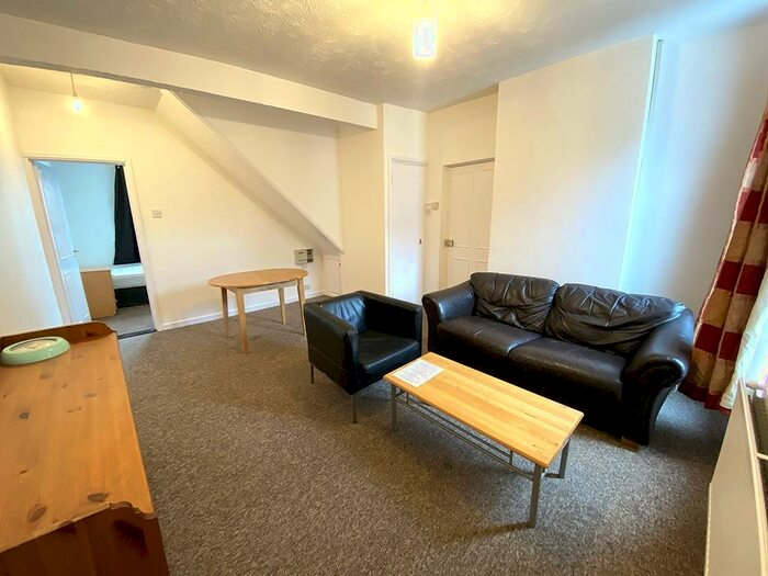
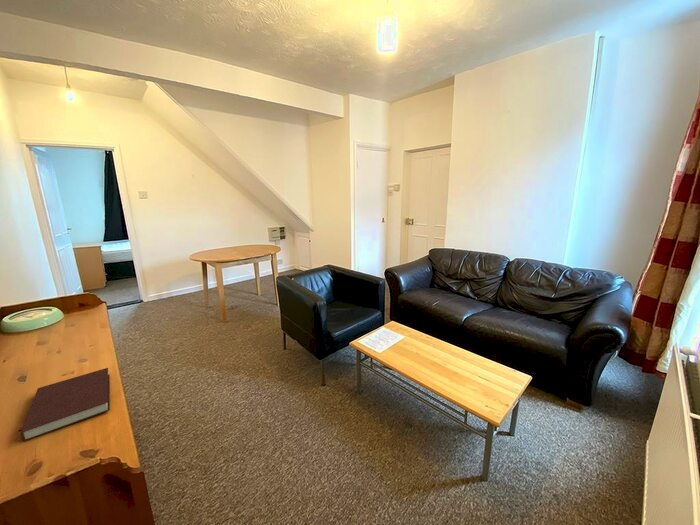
+ notebook (72, 398)
